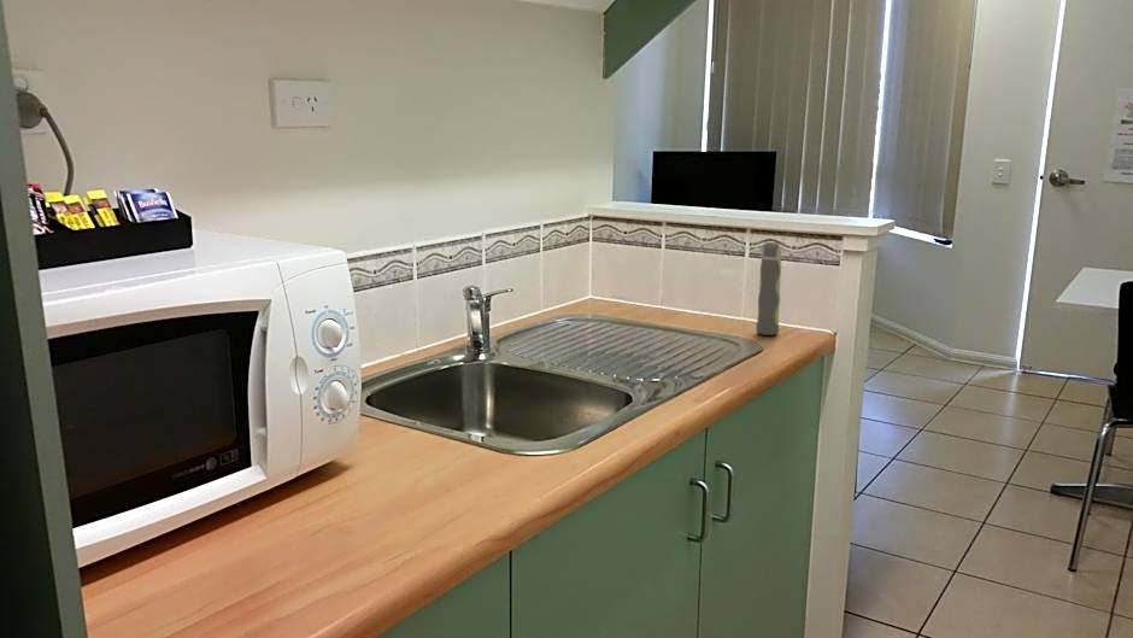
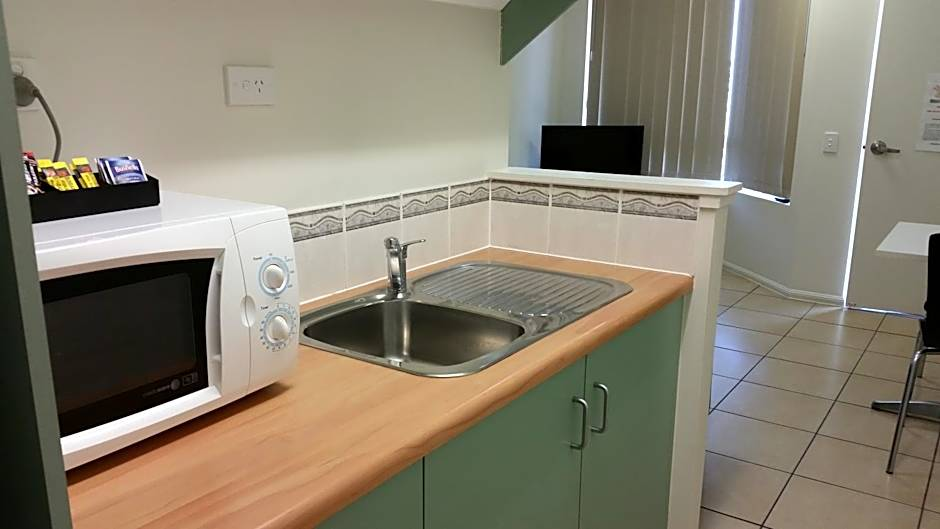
- spray bottle (769, 288)
